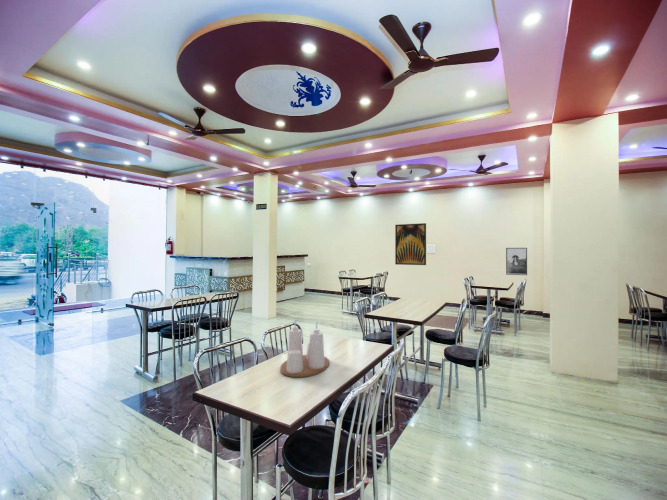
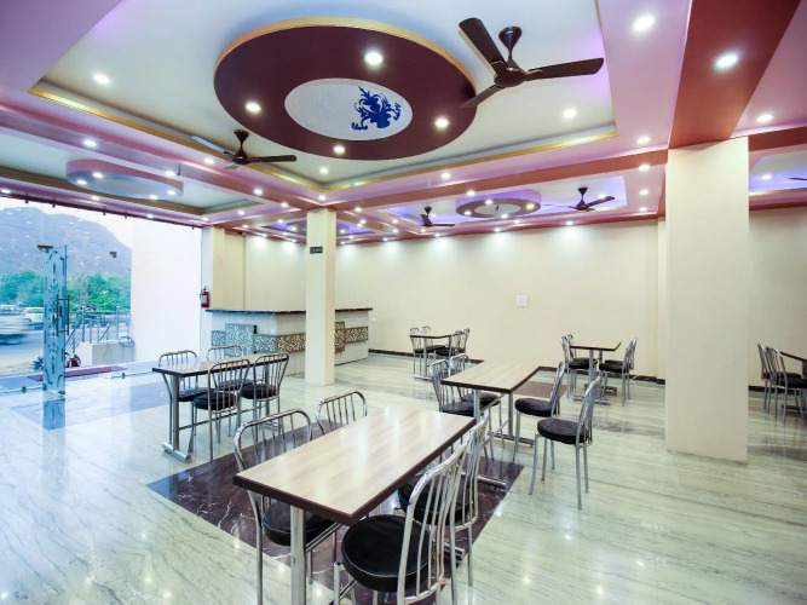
- wall art (410, 244)
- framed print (516, 261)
- condiment set (308, 343)
